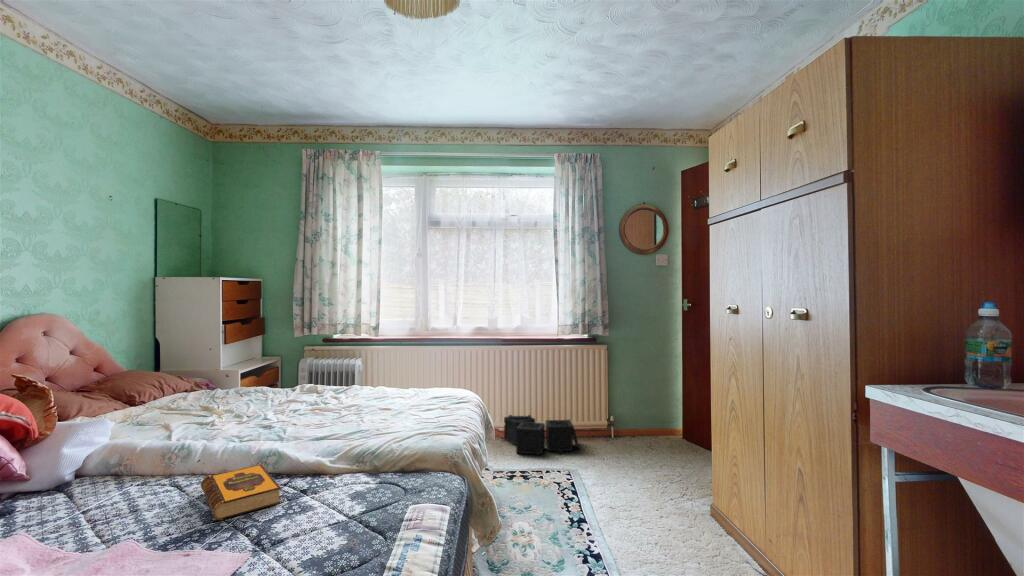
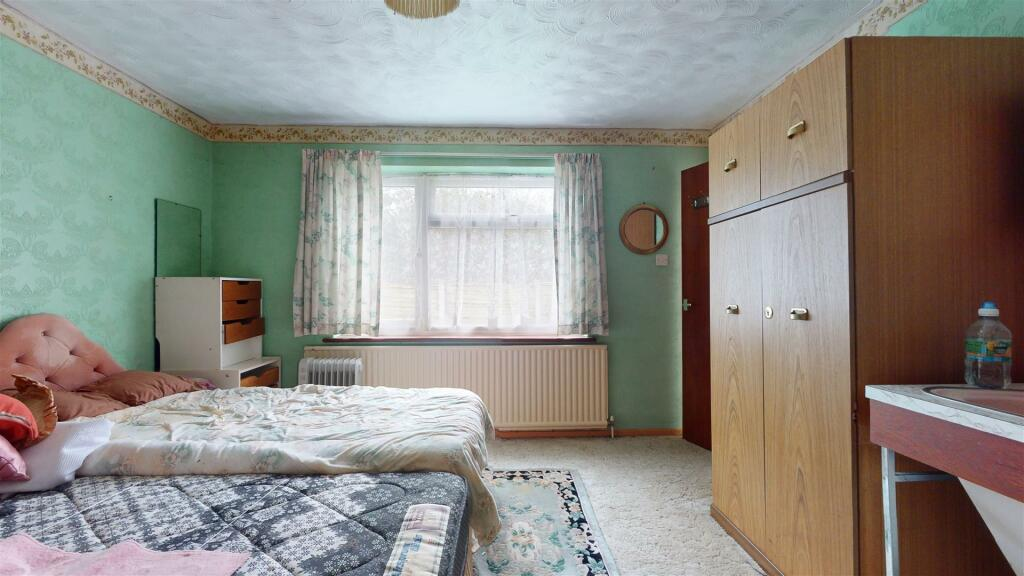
- hardback book (239, 490)
- storage bin (540, 432)
